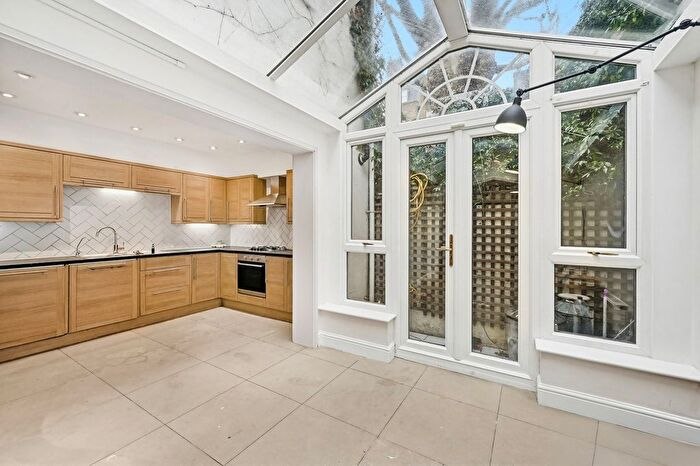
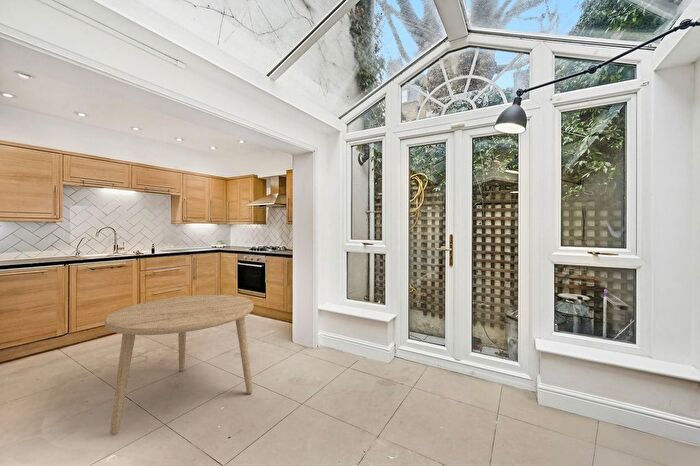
+ dining table (184, 351)
